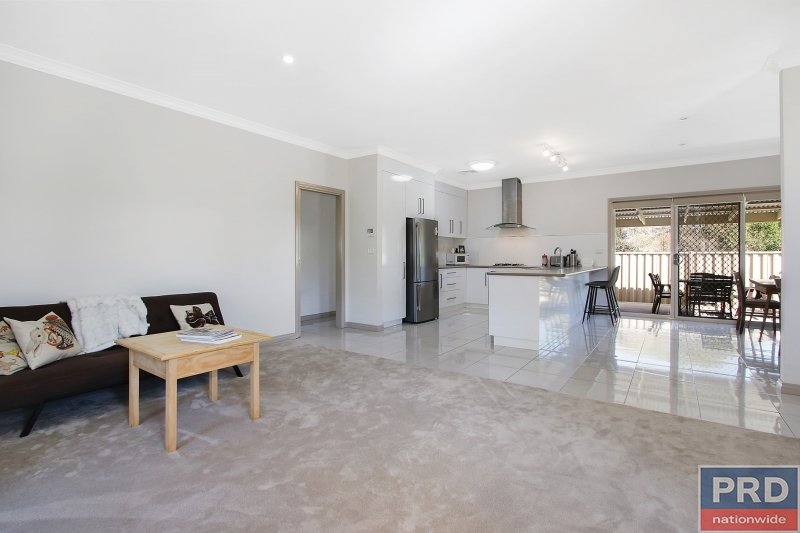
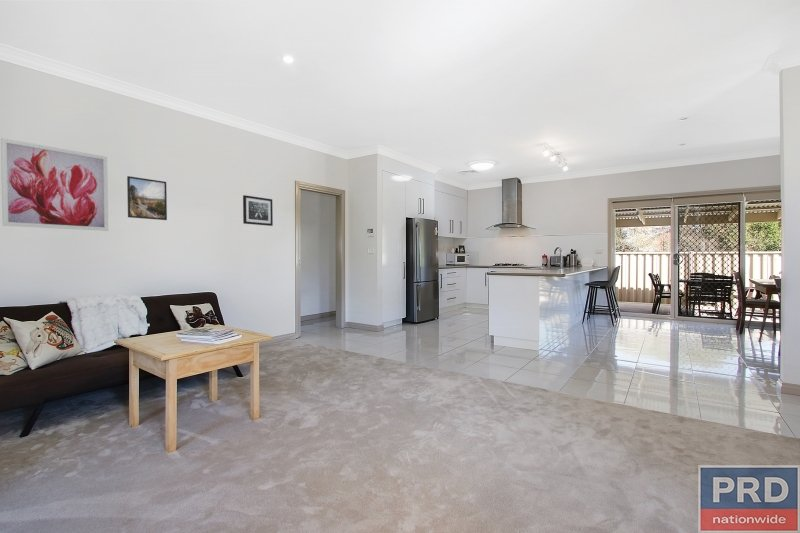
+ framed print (147, 198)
+ wall art (59, 188)
+ wall art (258, 211)
